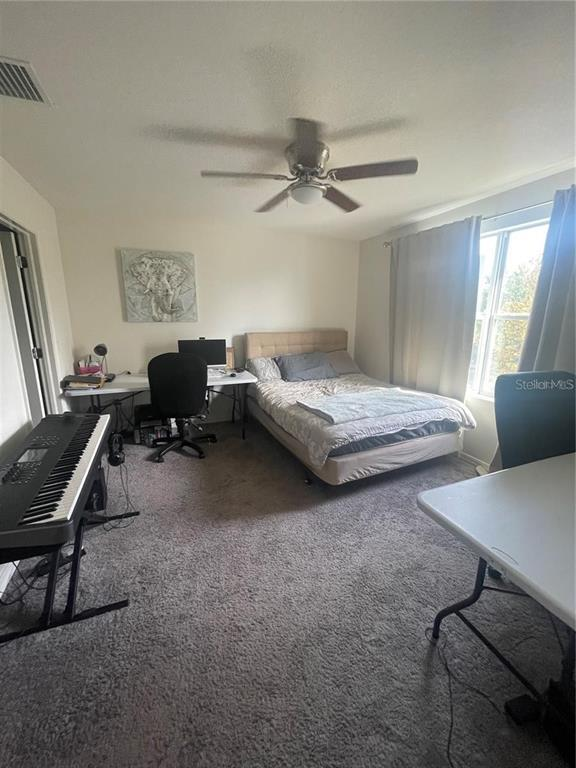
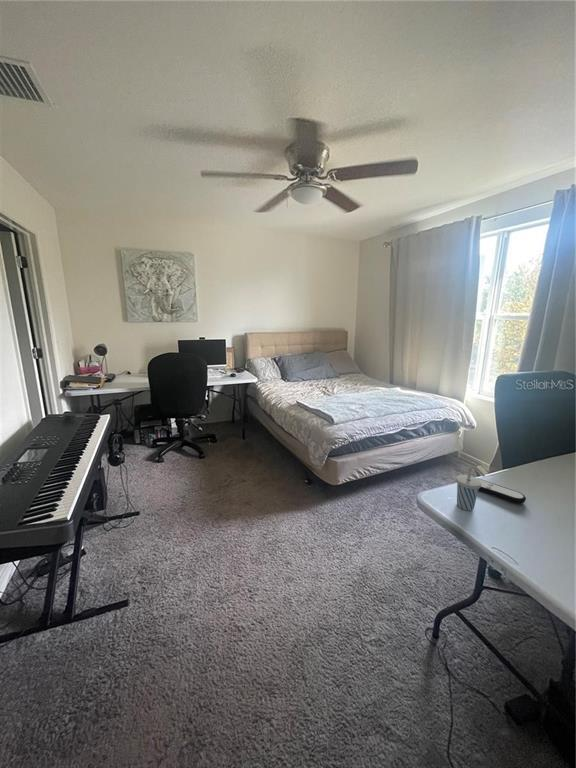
+ remote control (496, 490)
+ cup (469, 486)
